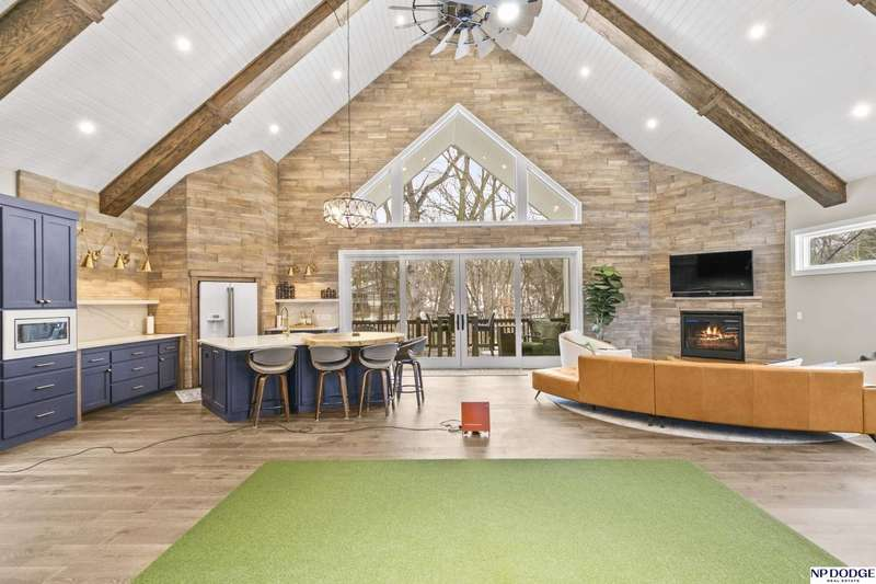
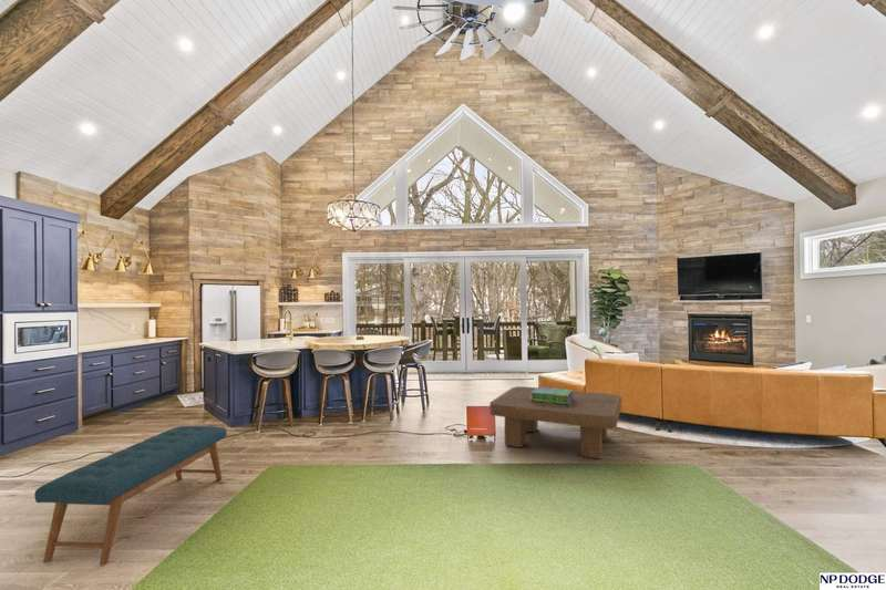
+ stack of books (553, 395)
+ bench (148, 480)
+ coffee table (557, 420)
